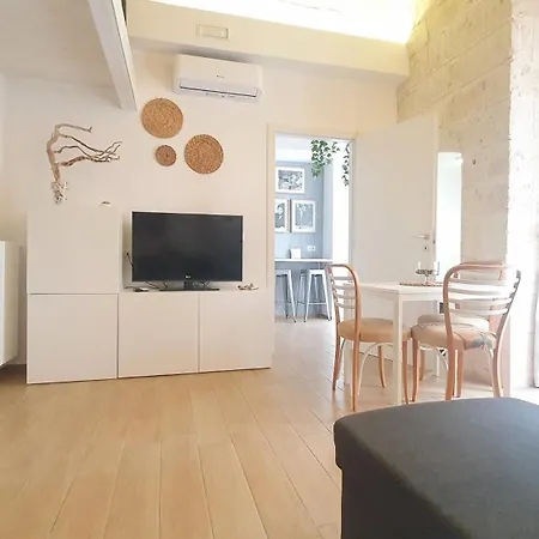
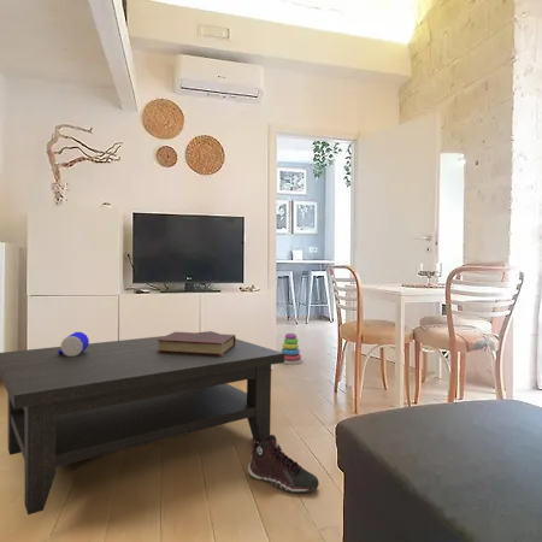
+ coffee table (142, 389)
+ stacking toy (290, 347)
+ sneaker (281, 460)
